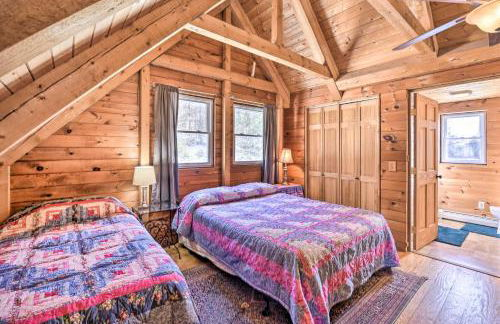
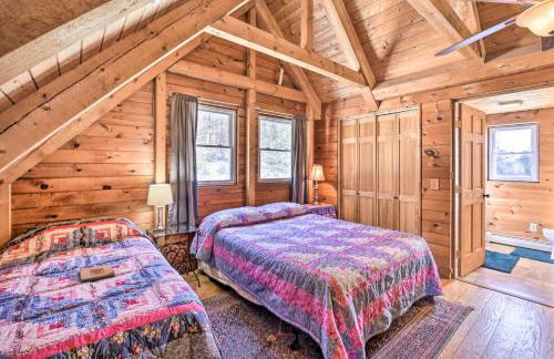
+ wooden plaque (96, 273)
